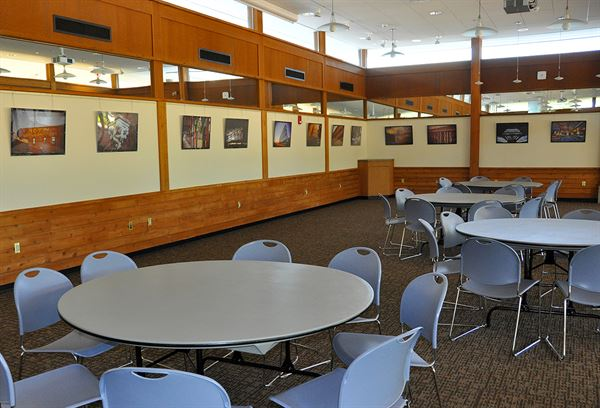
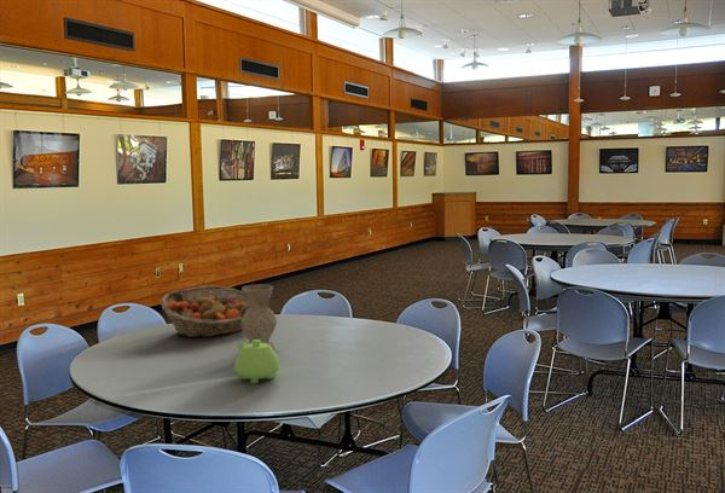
+ teapot (253, 358)
+ fruit basket (209, 311)
+ vase (256, 318)
